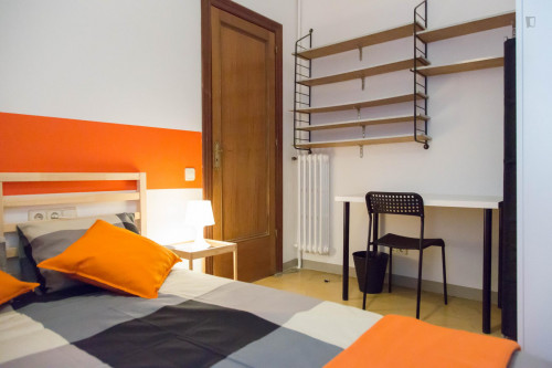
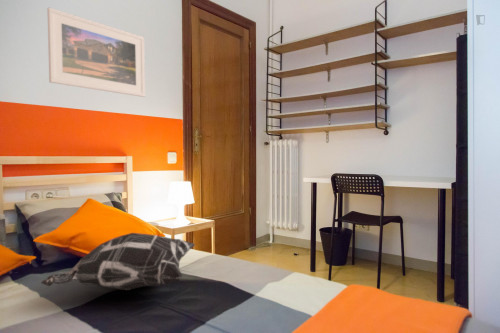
+ decorative pillow (131, 260)
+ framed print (101, 57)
